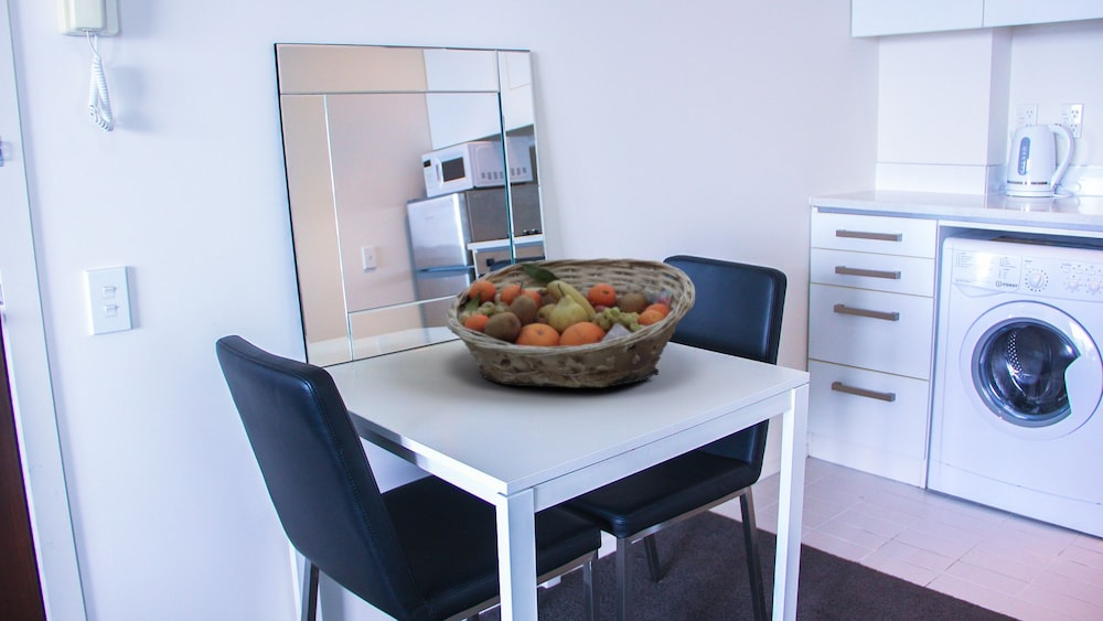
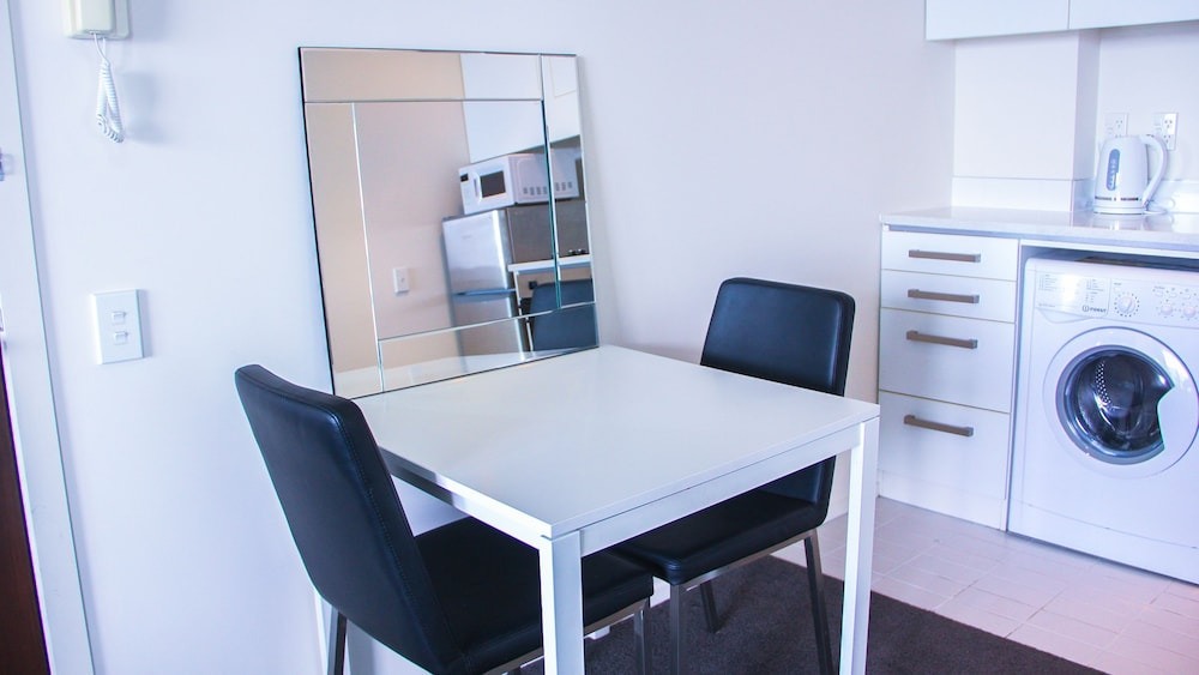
- fruit basket (568, 319)
